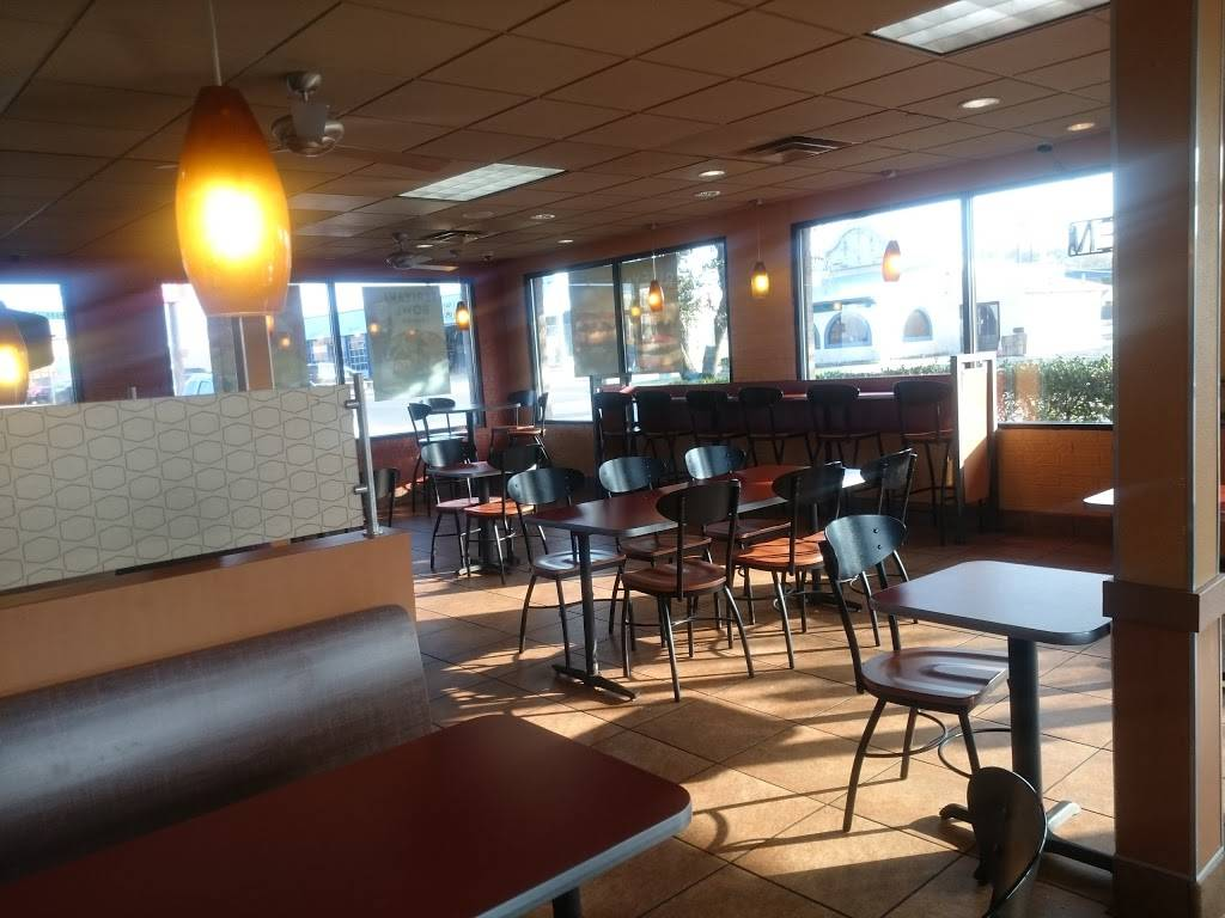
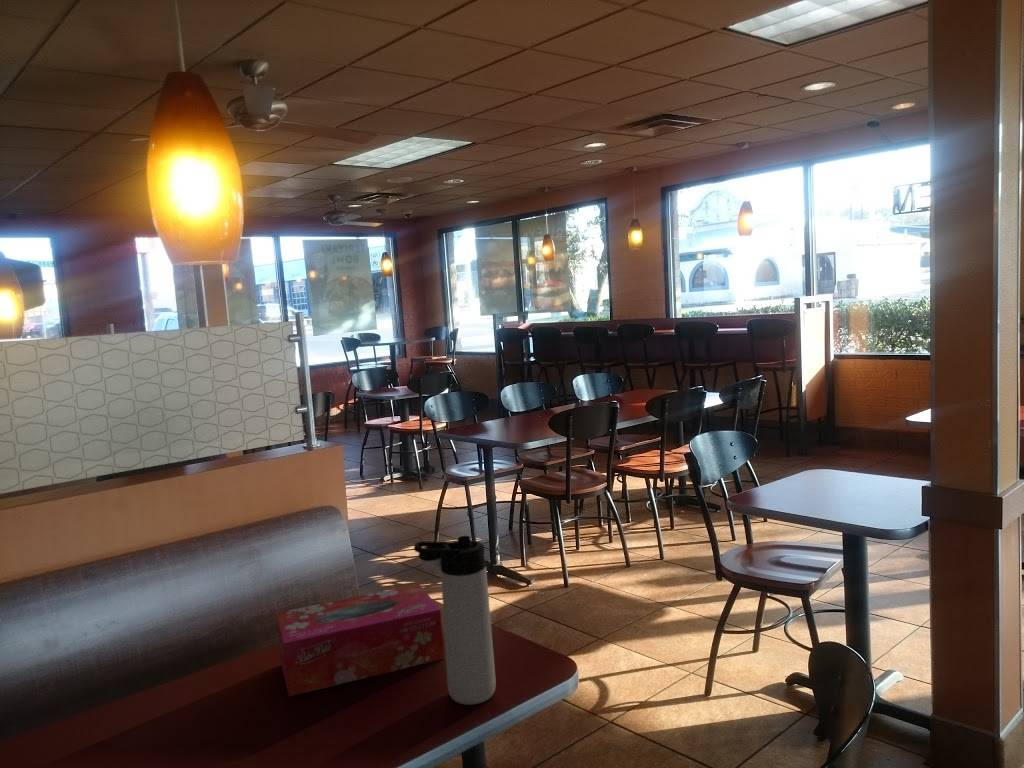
+ tissue box (359, 635)
+ thermos bottle (455, 618)
